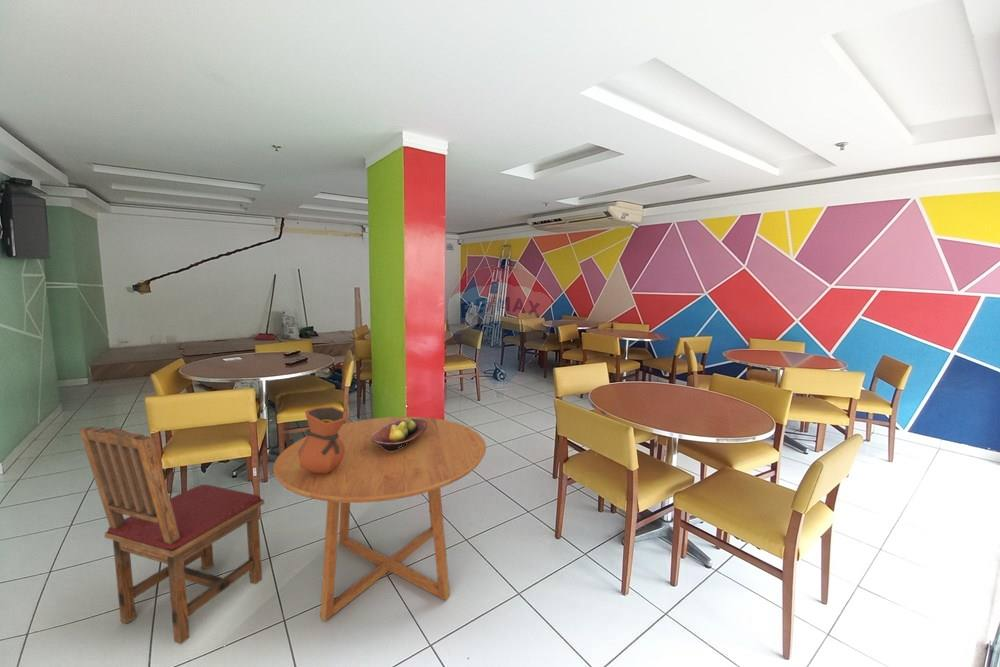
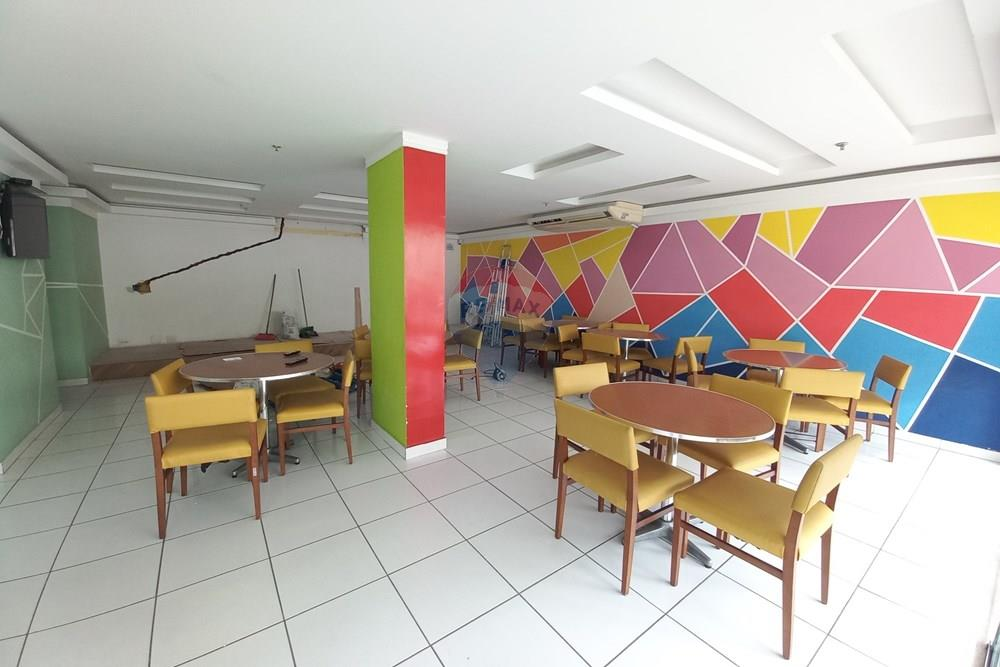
- dining table (386, 500)
- vase (324, 440)
- fruit bowl (401, 430)
- dining chair (183, 510)
